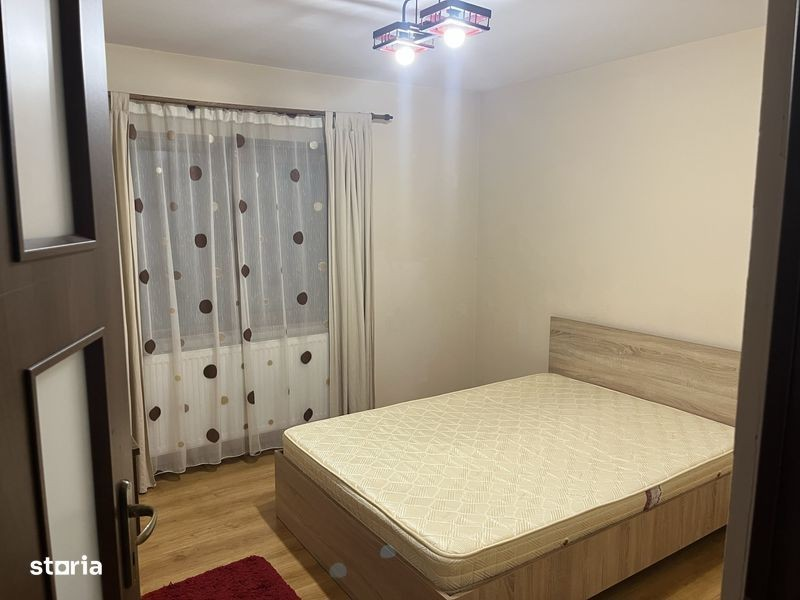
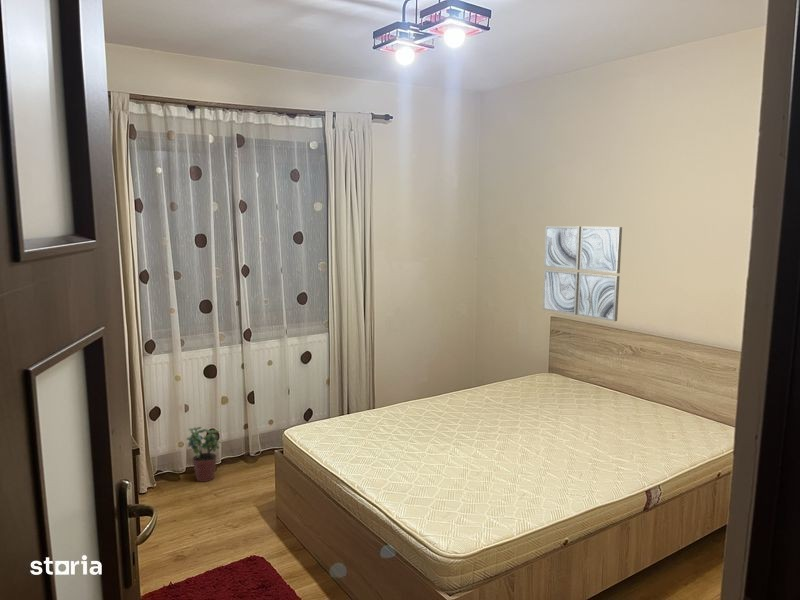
+ potted plant (201, 452)
+ wall art (579, 272)
